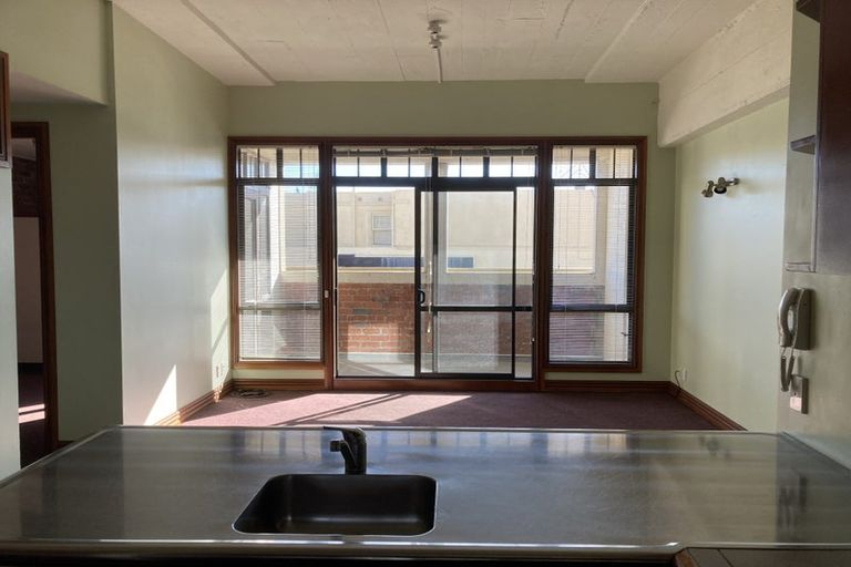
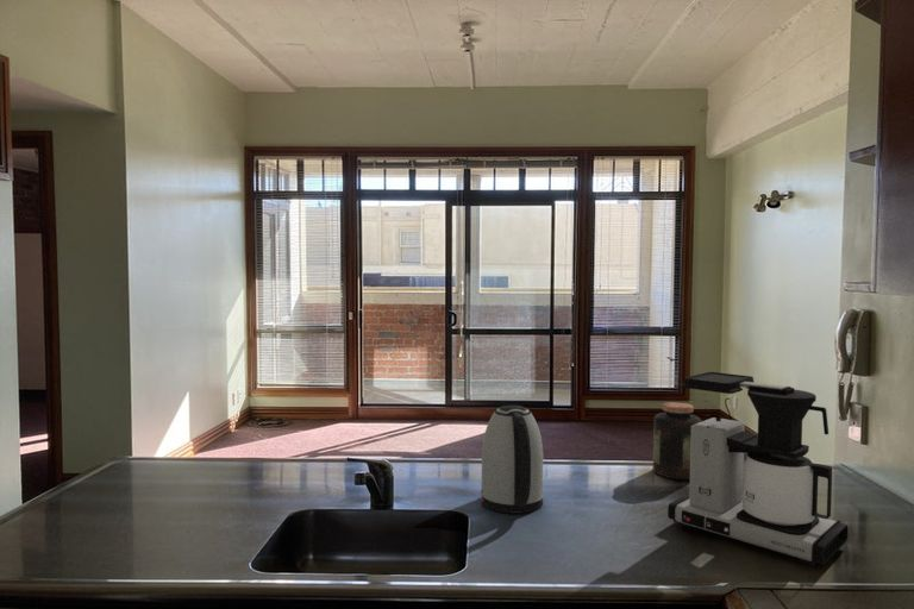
+ jar (677, 439)
+ kettle (514, 457)
+ coffee maker (756, 459)
